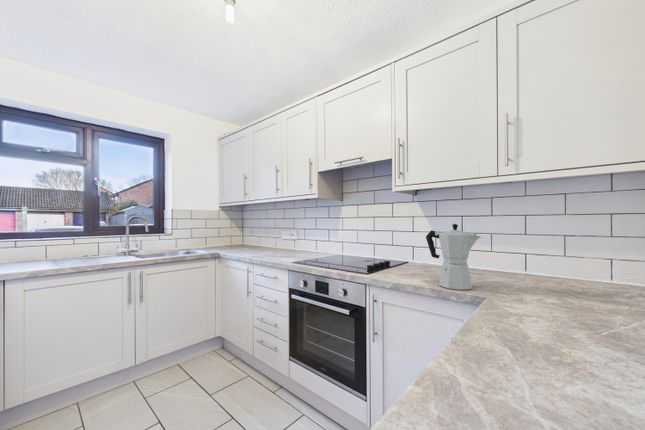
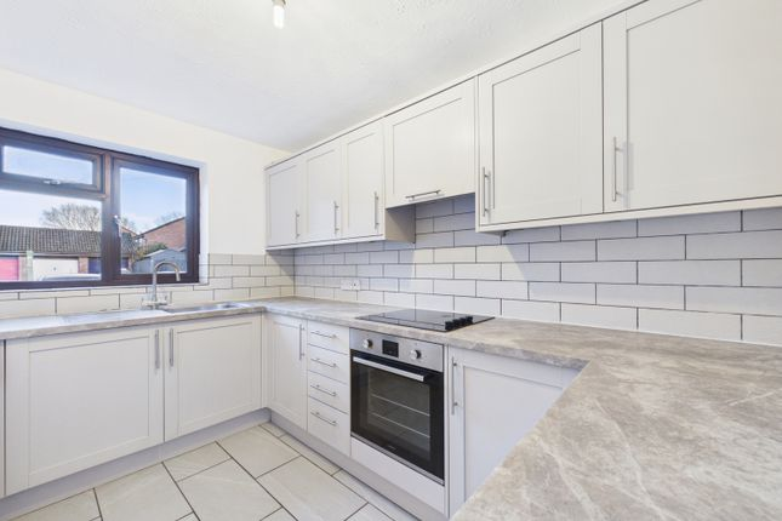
- moka pot (451, 254)
